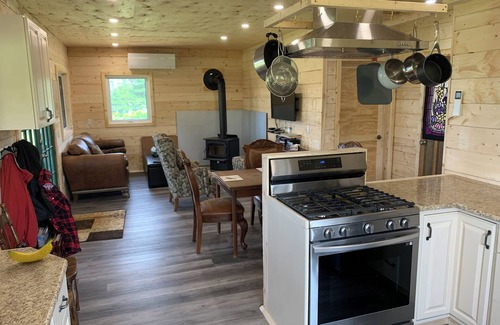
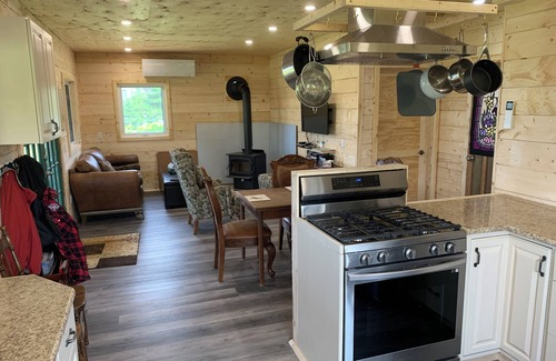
- banana (34, 252)
